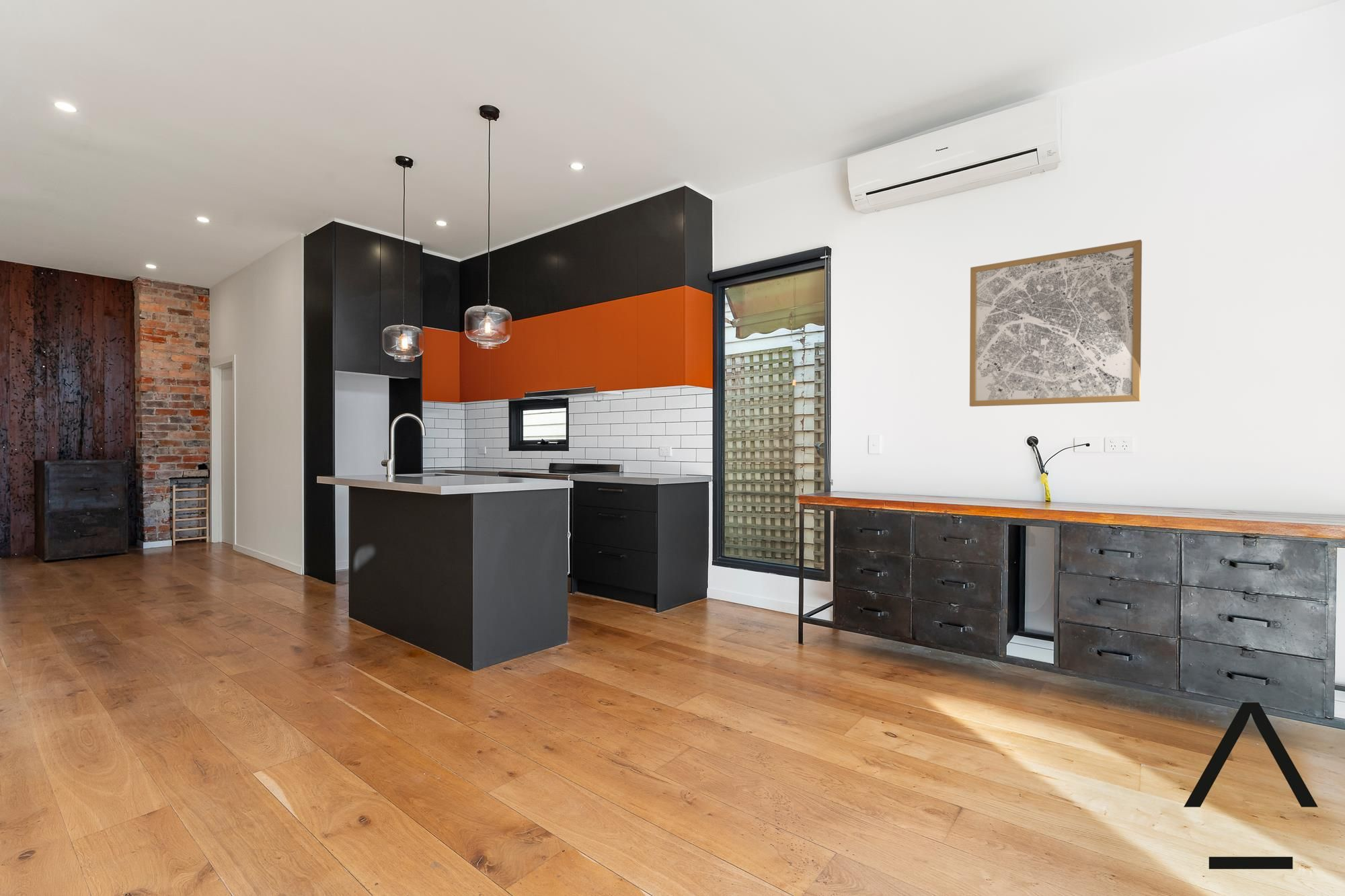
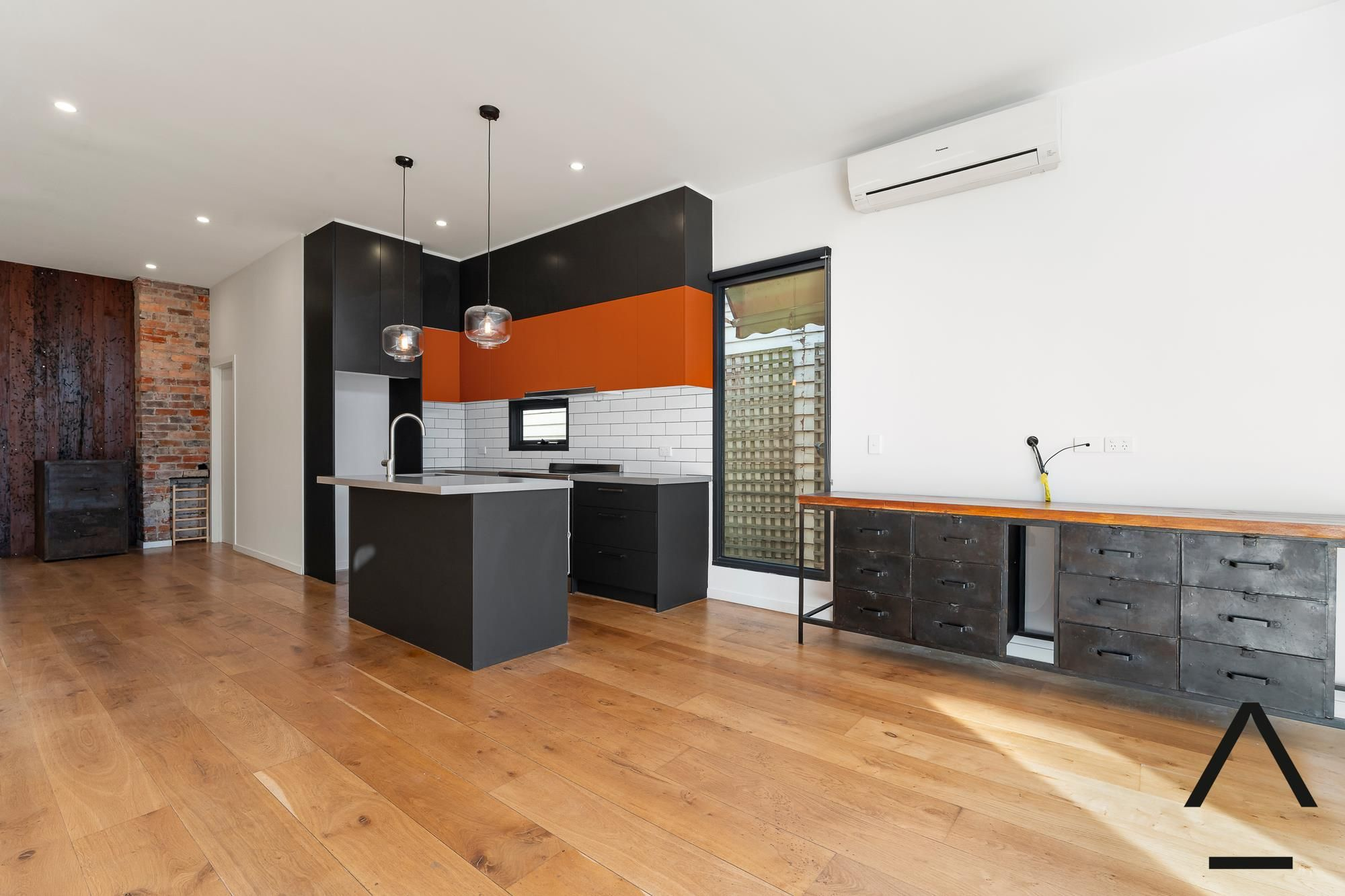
- wall art (1049, 329)
